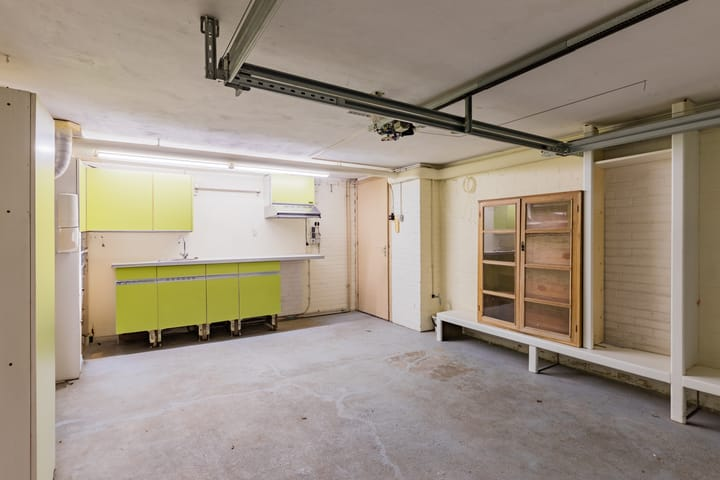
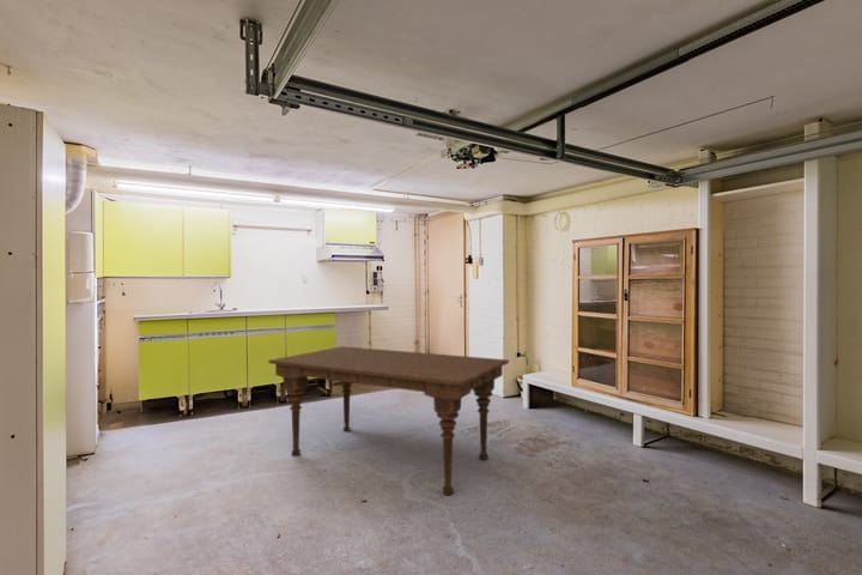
+ dining table (389, 387)
